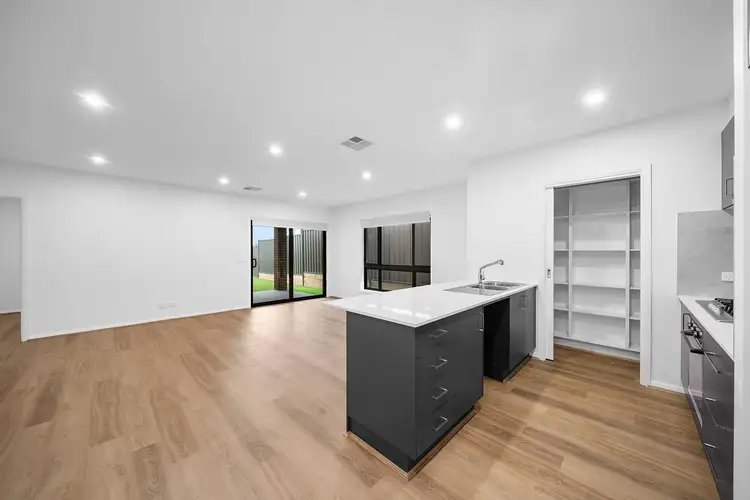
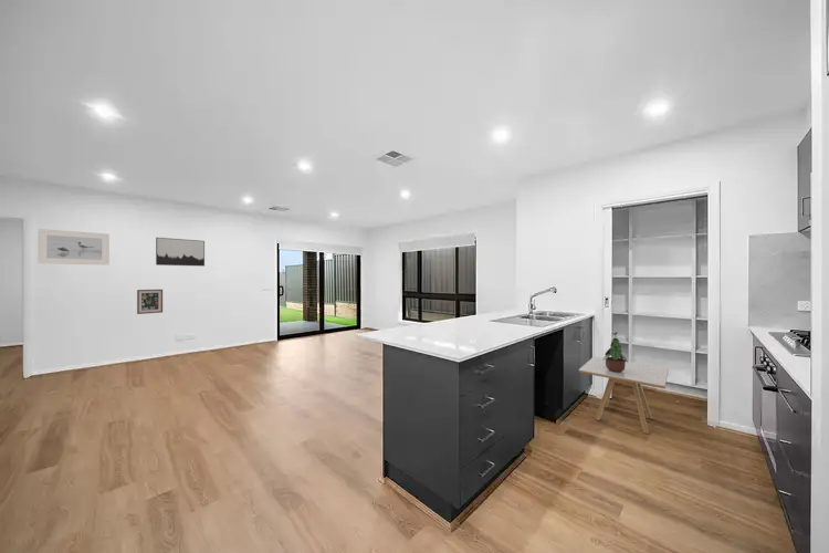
+ wall art (149, 301)
+ potted plant (615, 351)
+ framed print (75, 248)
+ side table (627, 384)
+ wall art (181, 252)
